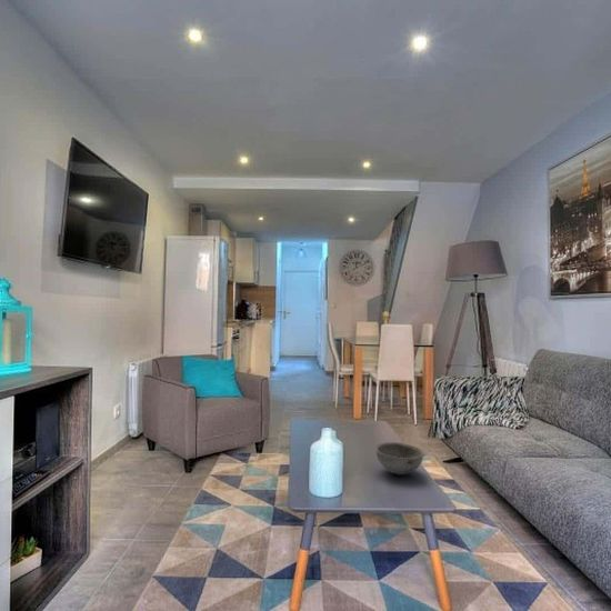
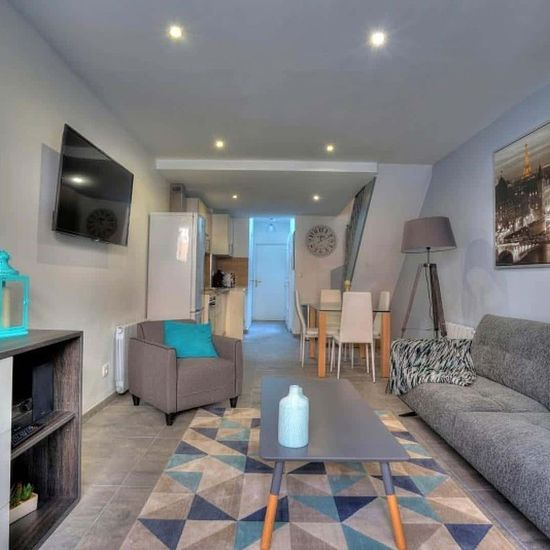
- bowl (399, 461)
